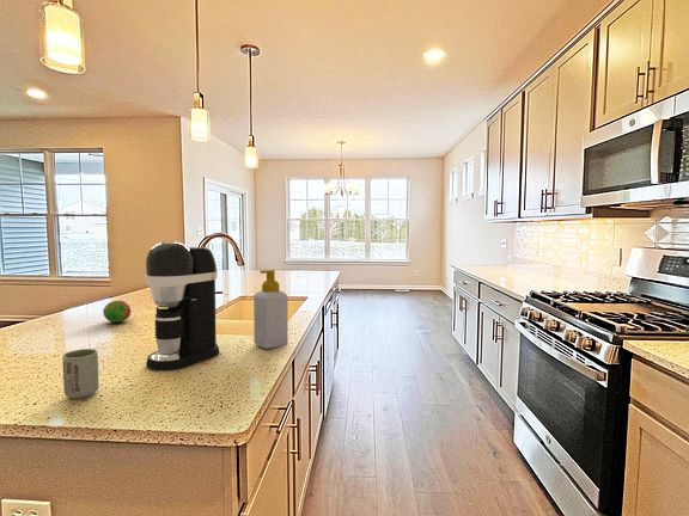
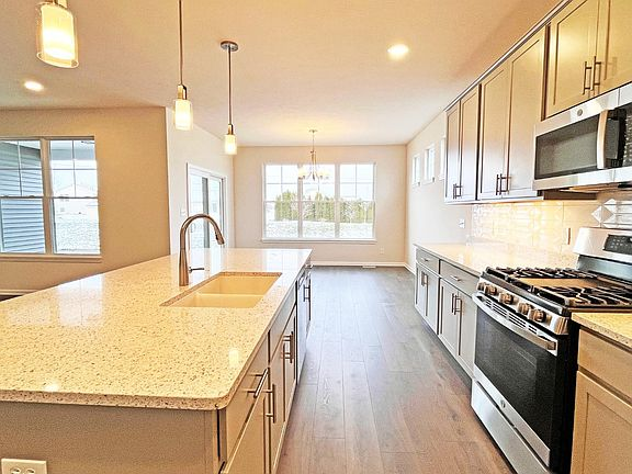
- cup (80, 373)
- soap bottle (270, 307)
- coffee maker (183, 300)
- fruit (117, 311)
